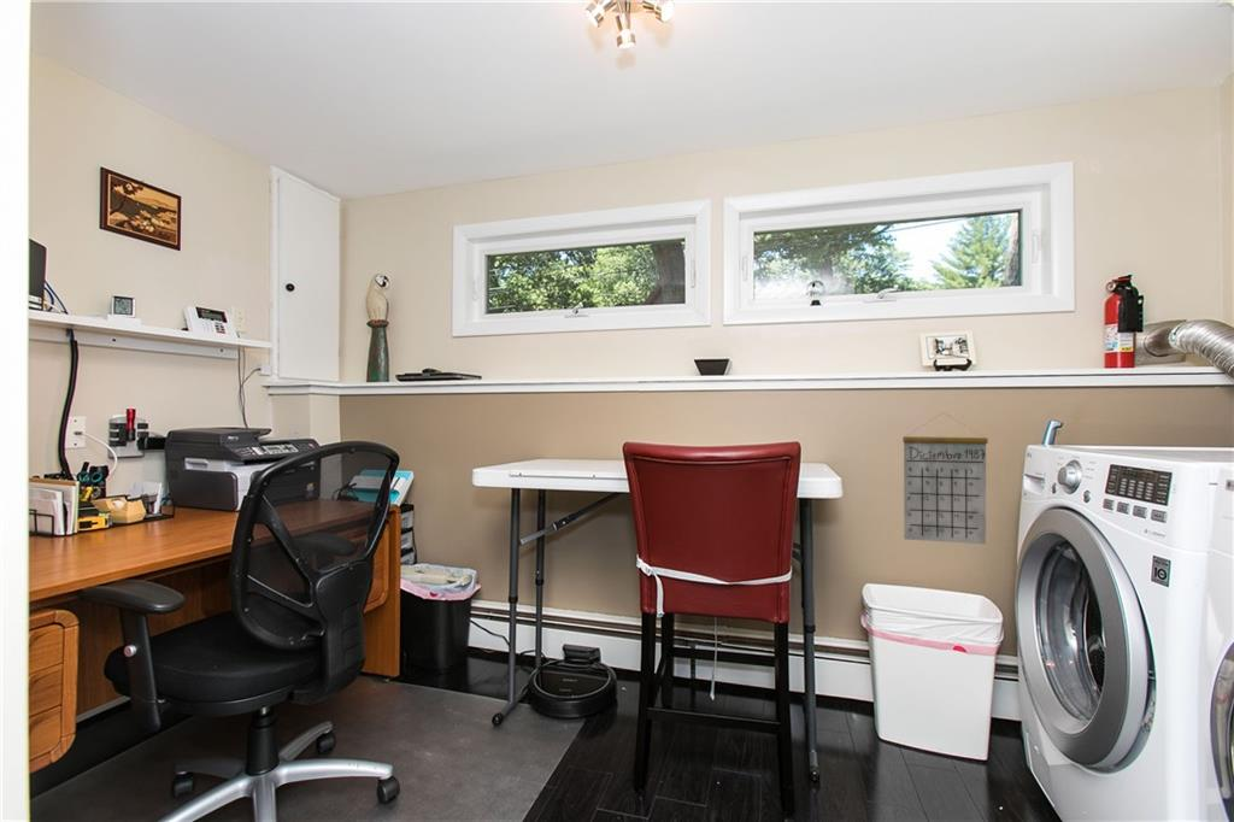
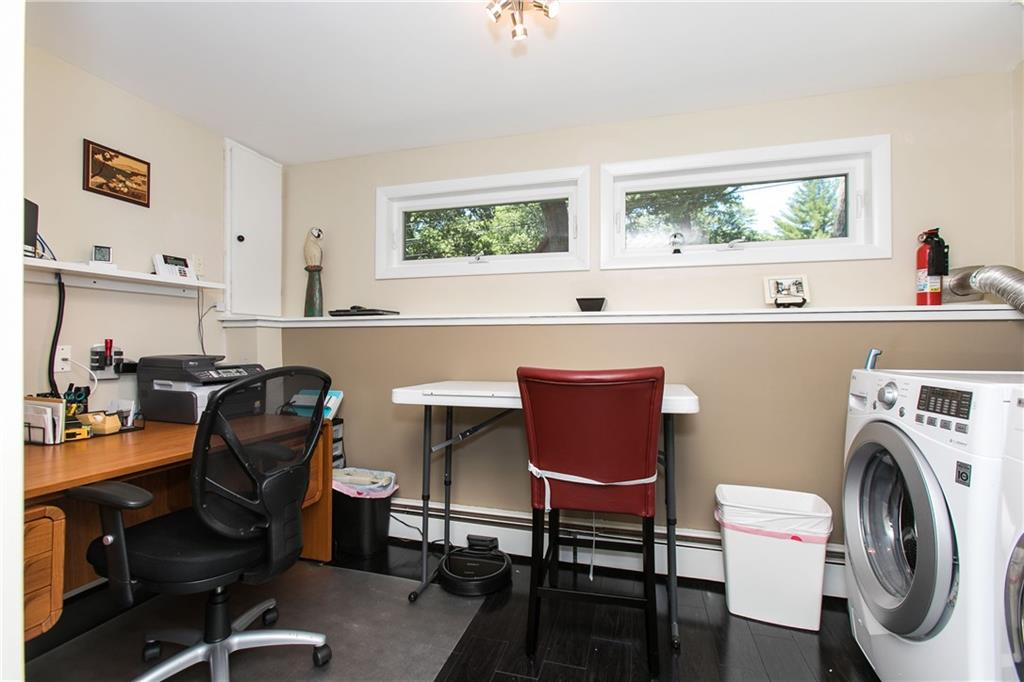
- calendar (944, 476)
